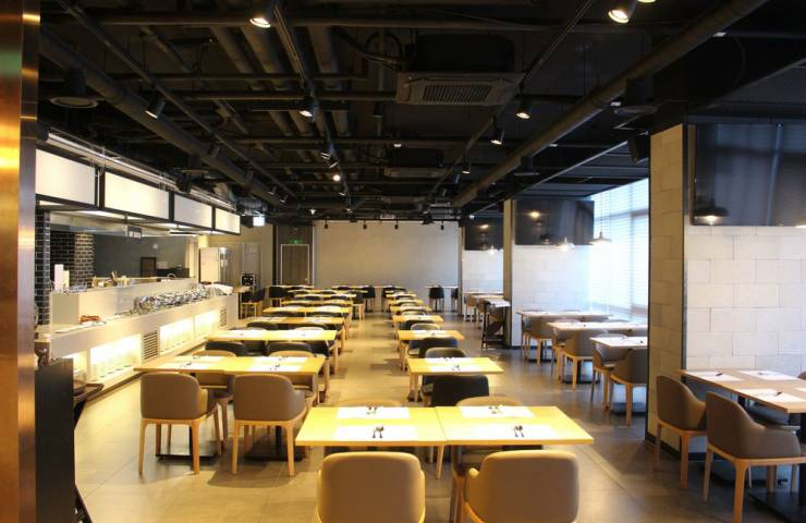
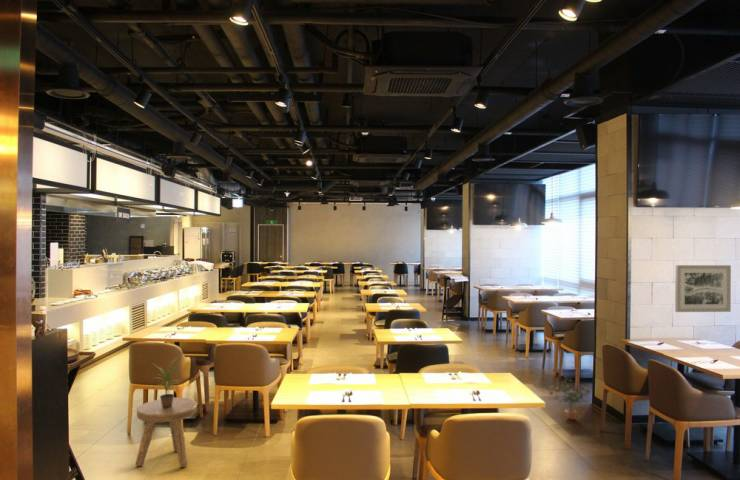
+ wall art (703, 288)
+ potted plant (570, 398)
+ stool (171, 433)
+ potted plant (167, 383)
